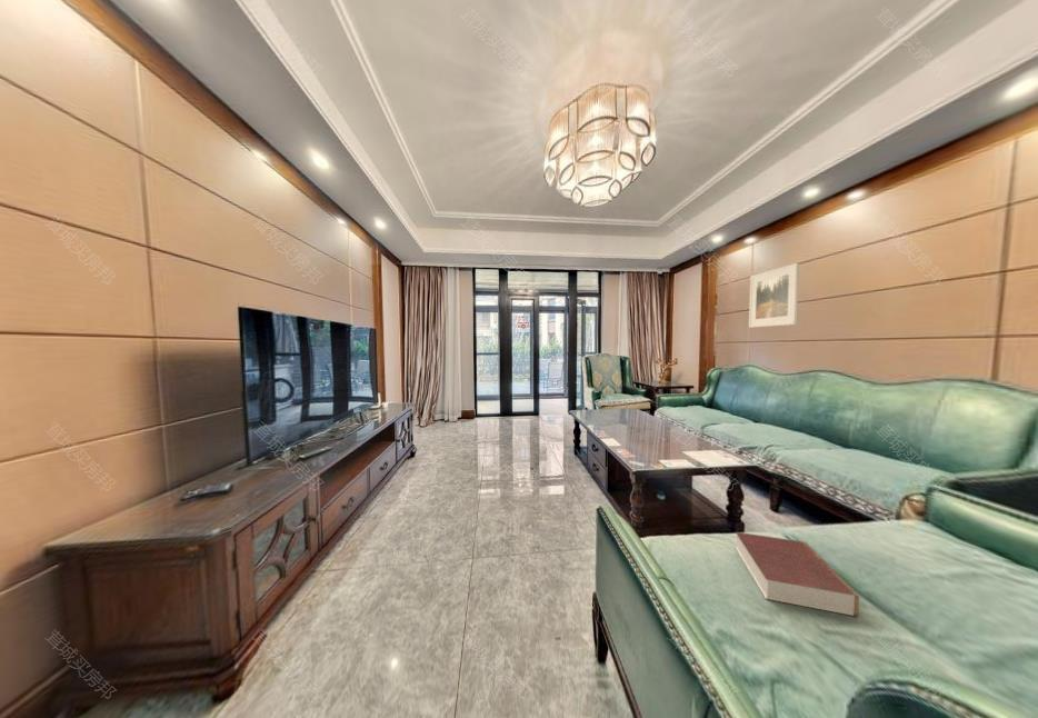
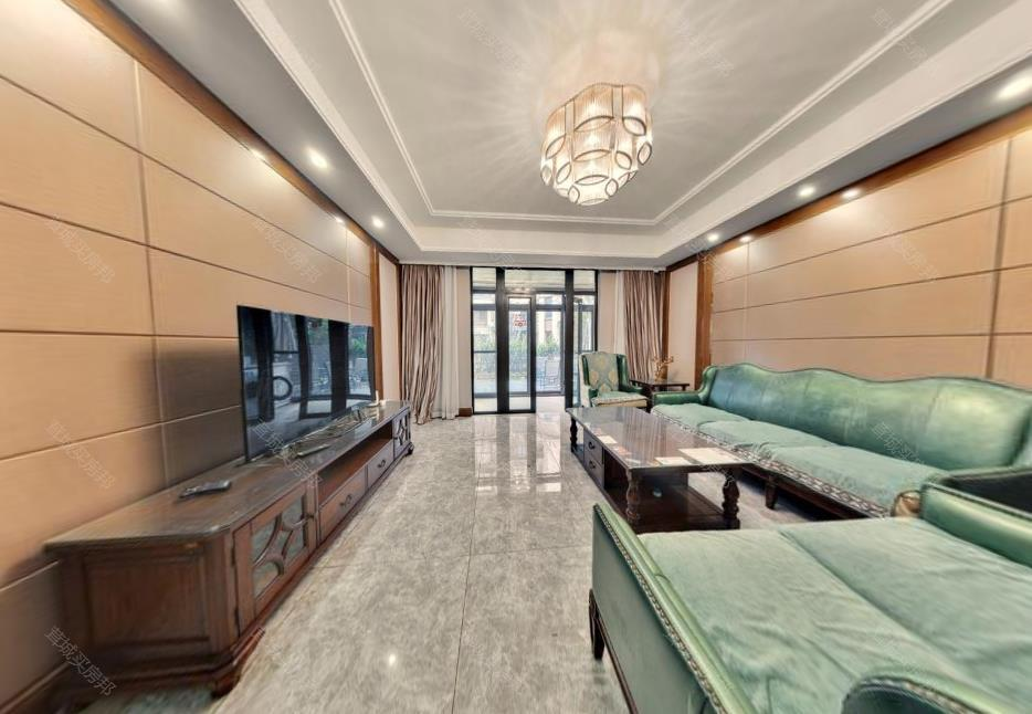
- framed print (771, 298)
- book (787, 568)
